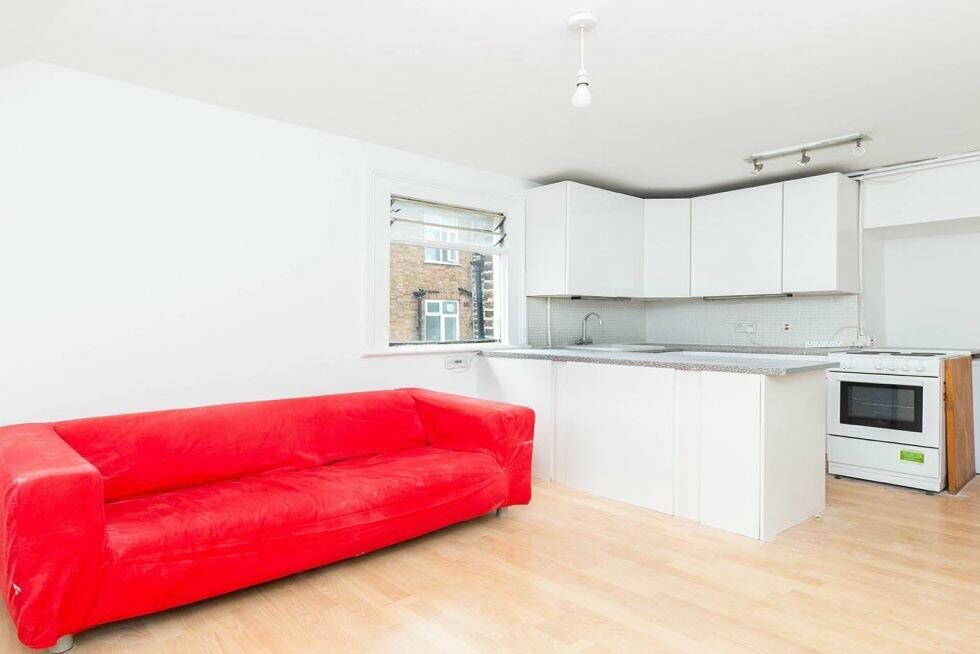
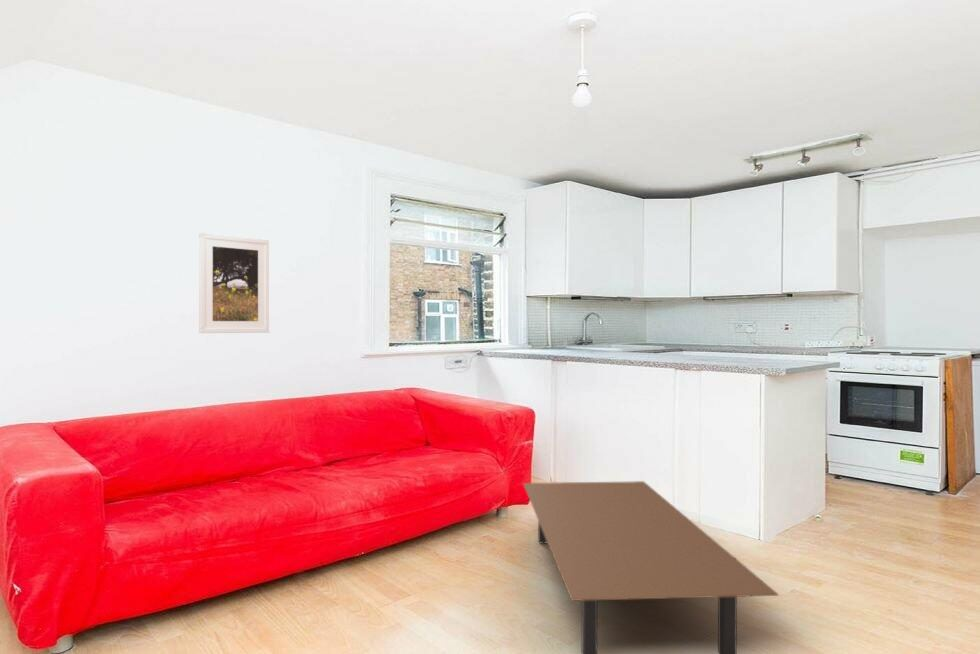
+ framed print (235, 284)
+ coffee table (617, 555)
